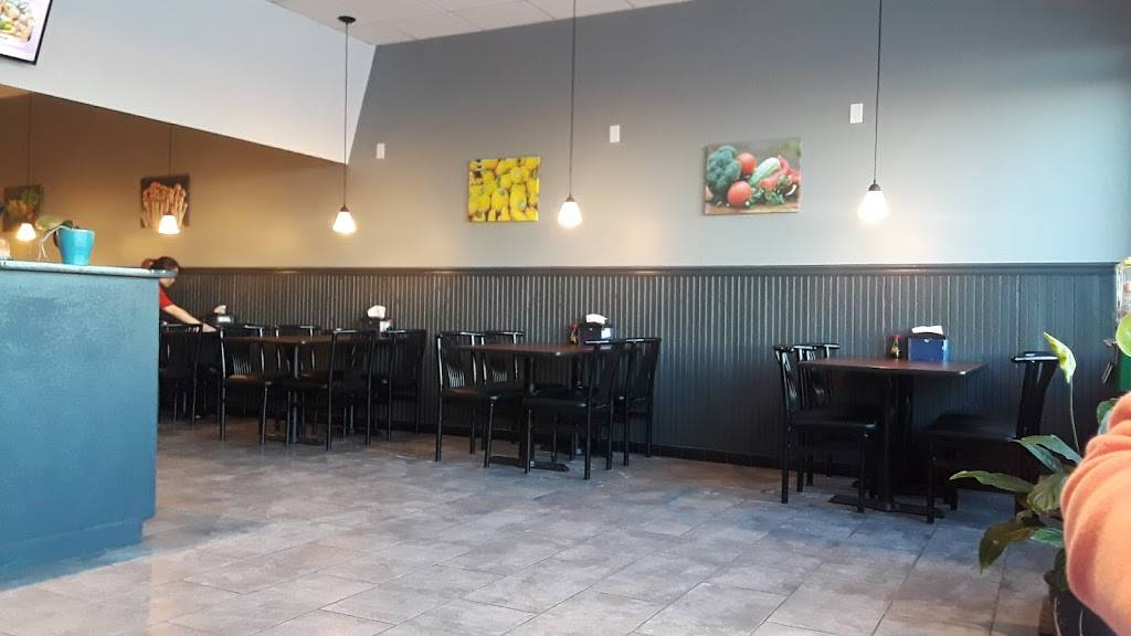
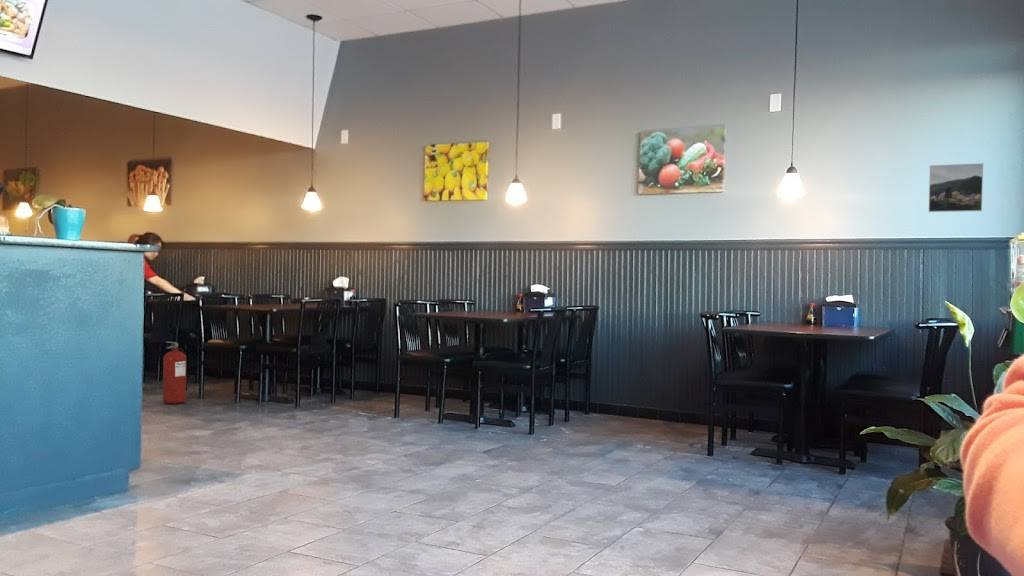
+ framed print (955, 188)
+ fire extinguisher (176, 371)
